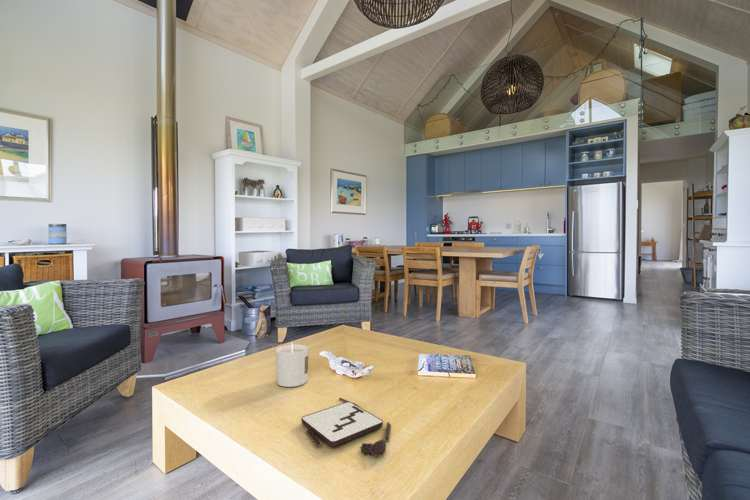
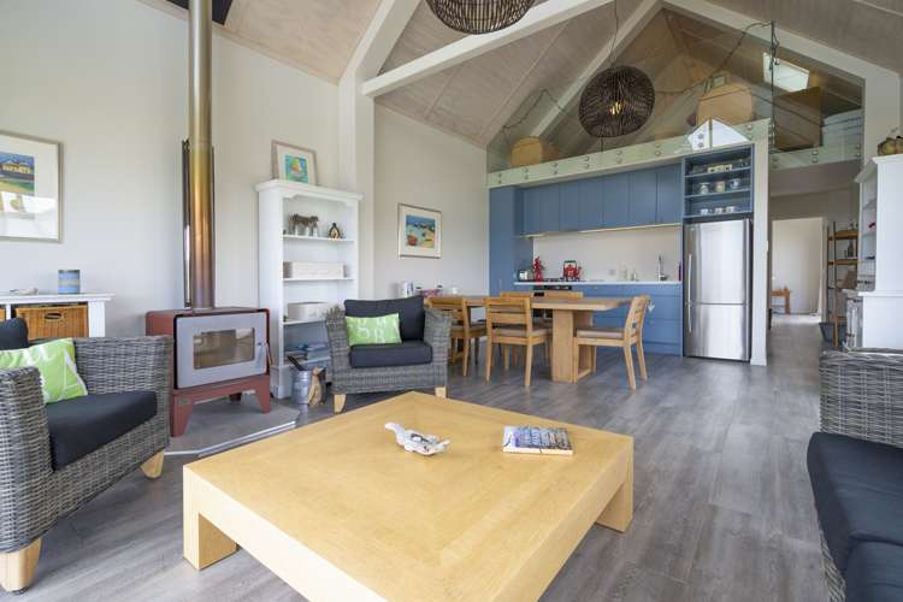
- board game (346, 424)
- candle (292, 361)
